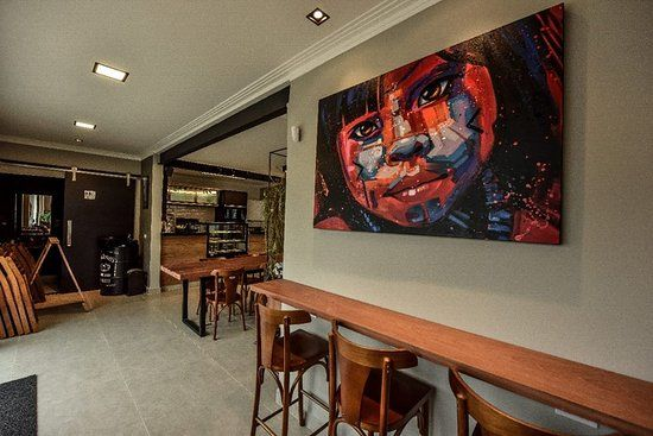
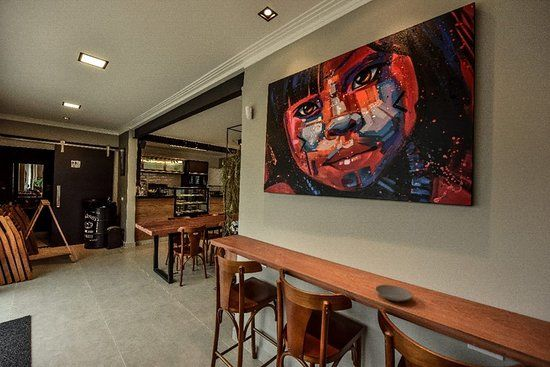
+ plate (393, 294)
